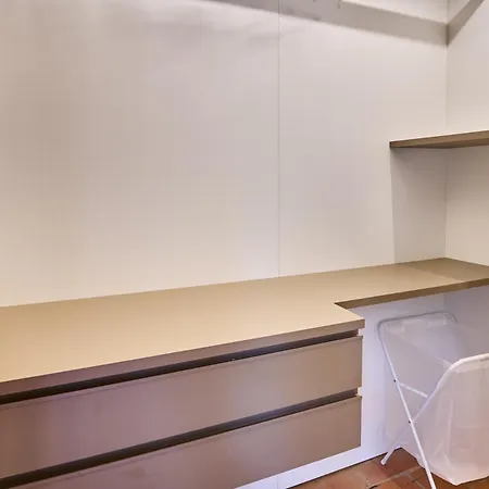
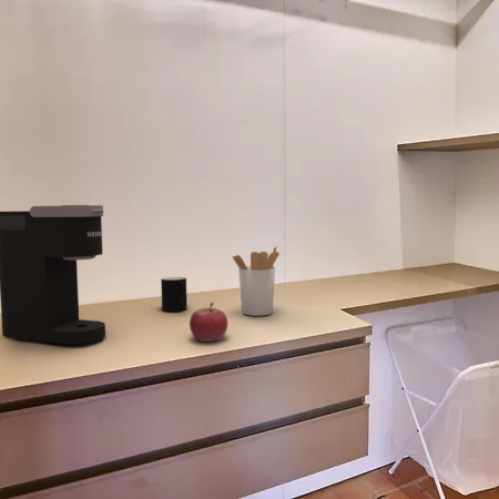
+ coffee maker (51, 271)
+ cup (176, 294)
+ fruit (208, 320)
+ utensil holder (259, 279)
